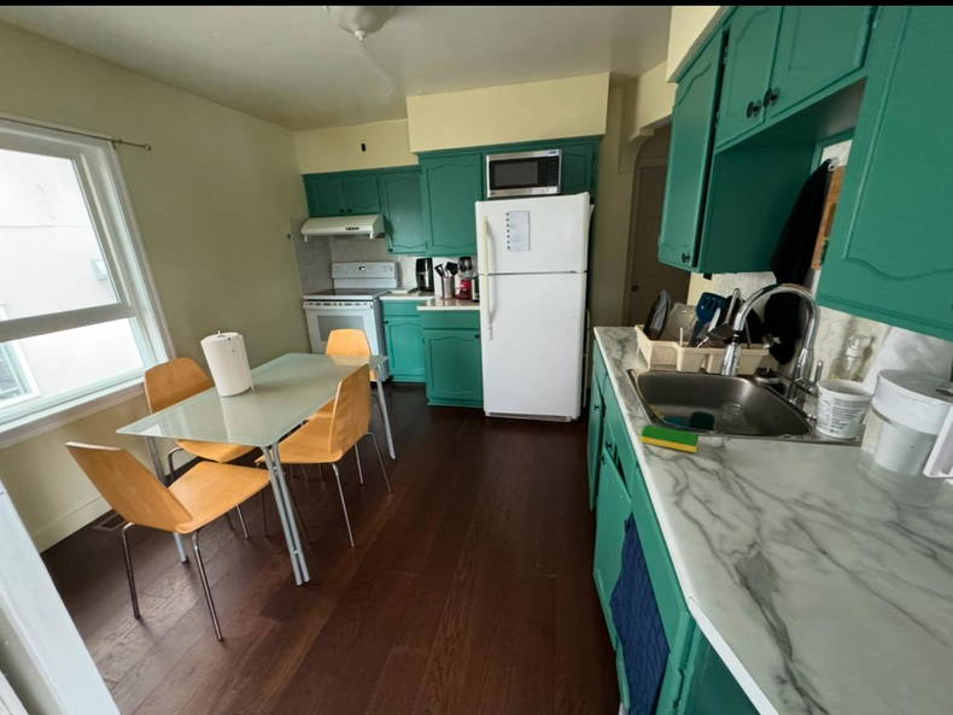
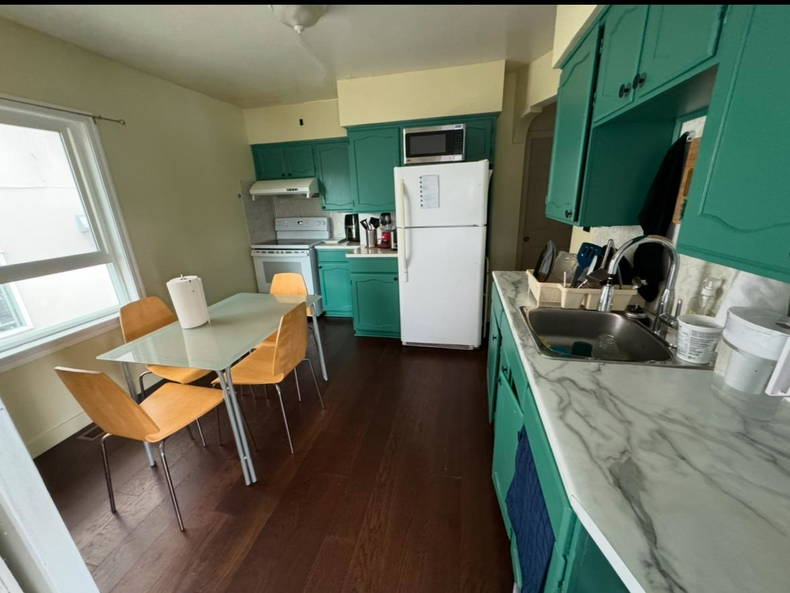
- dish sponge (668, 438)
